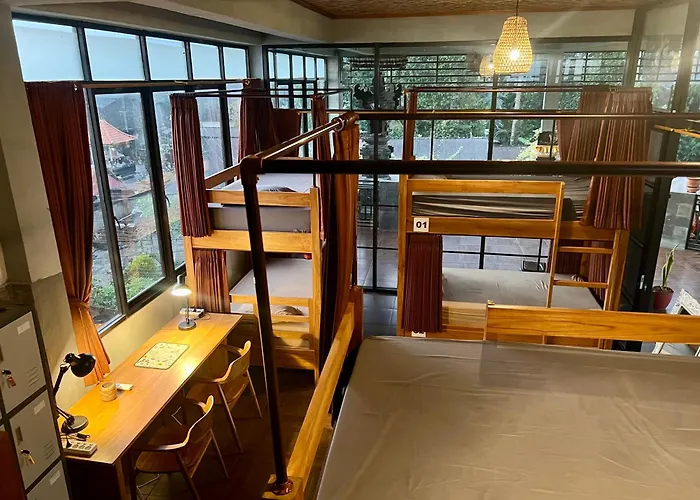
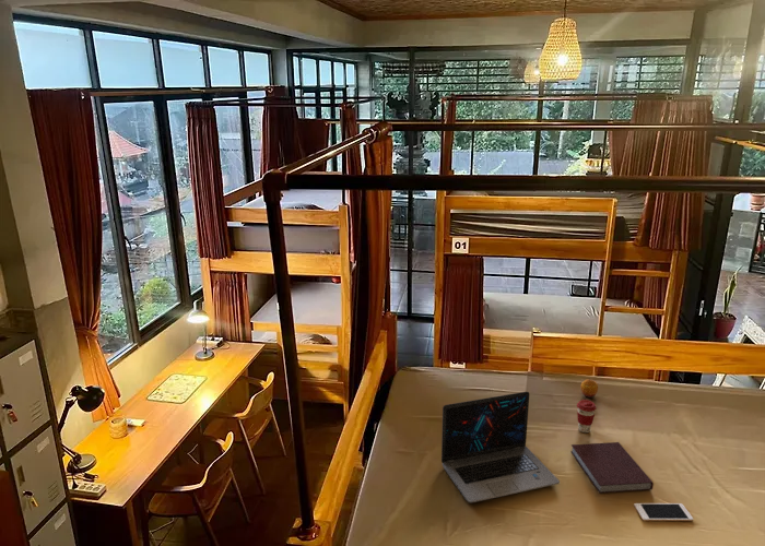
+ cell phone (662, 511)
+ laptop (501, 444)
+ notebook (609, 465)
+ fruit (589, 388)
+ coffee cup (585, 416)
